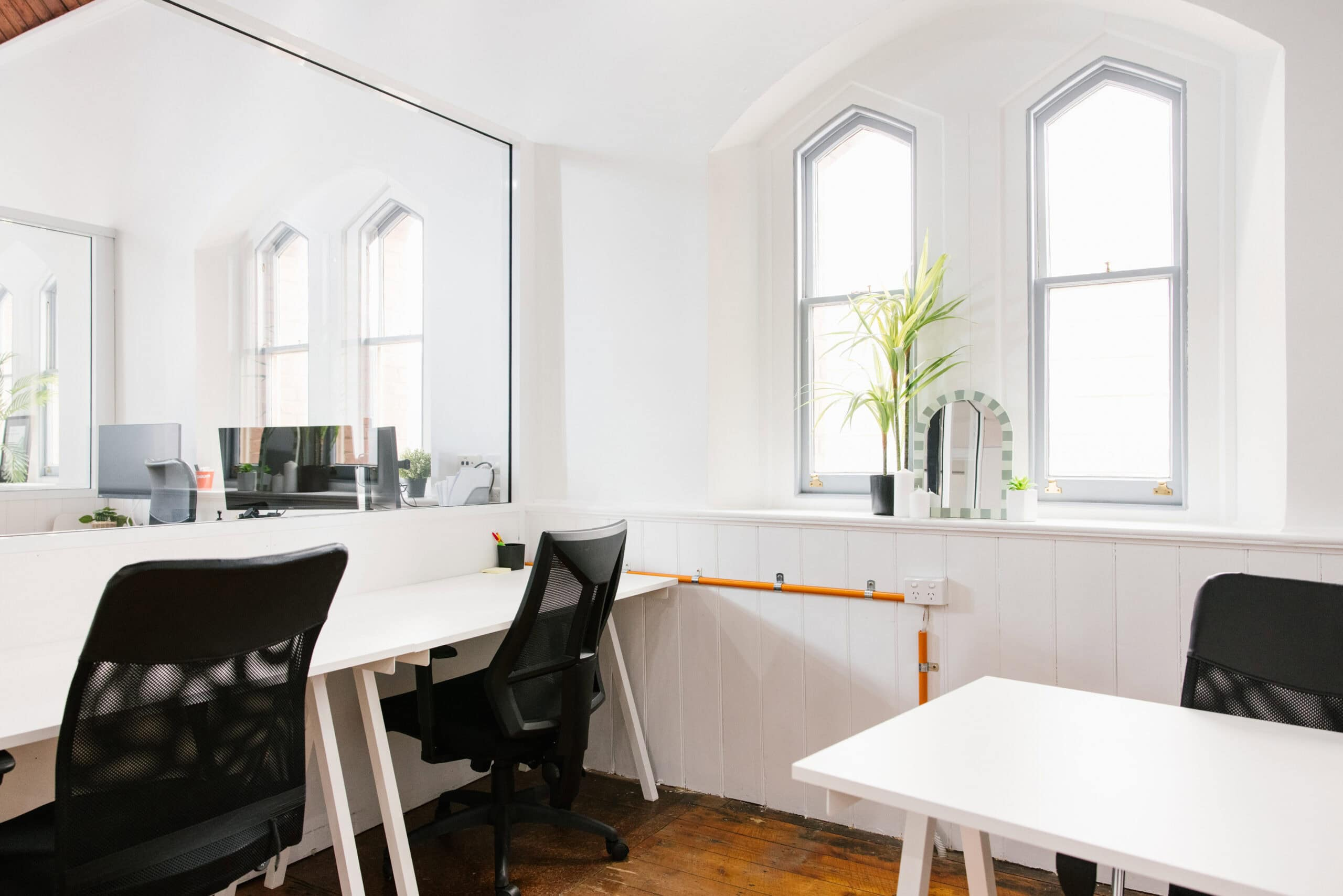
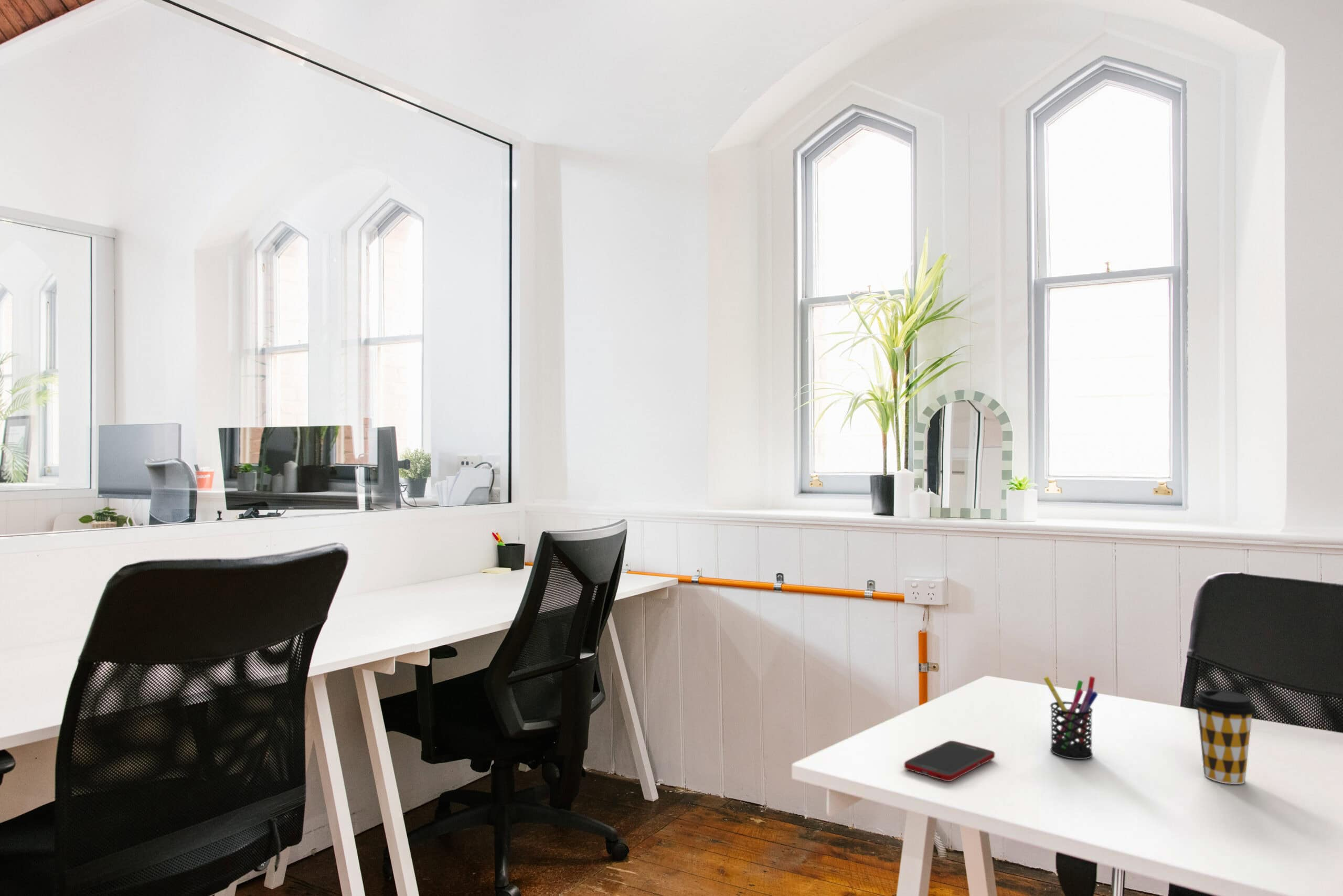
+ coffee cup (1224, 737)
+ pen holder (1075, 712)
+ cell phone (950, 760)
